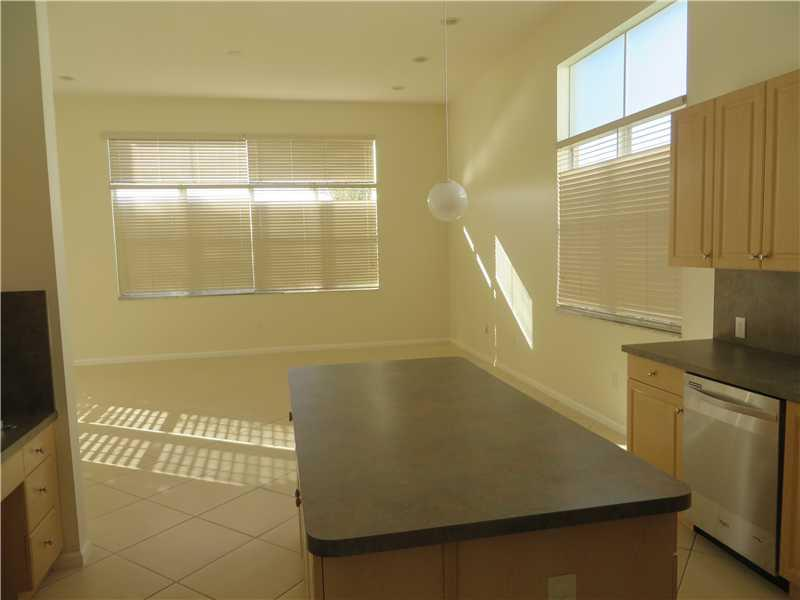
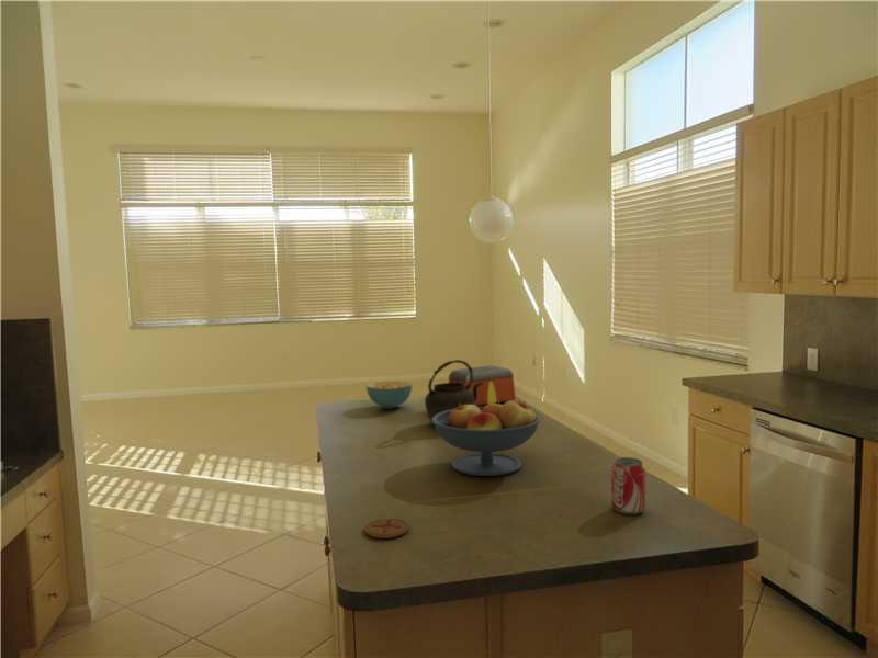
+ fruit bowl (485, 432)
+ beverage can (628, 485)
+ coaster (386, 527)
+ cereal bowl (390, 395)
+ kettle (455, 392)
+ toaster (480, 386)
